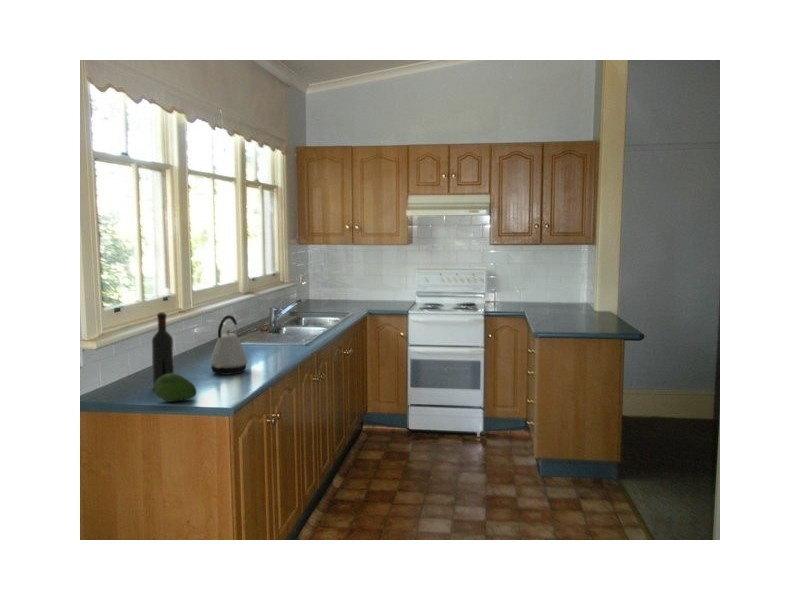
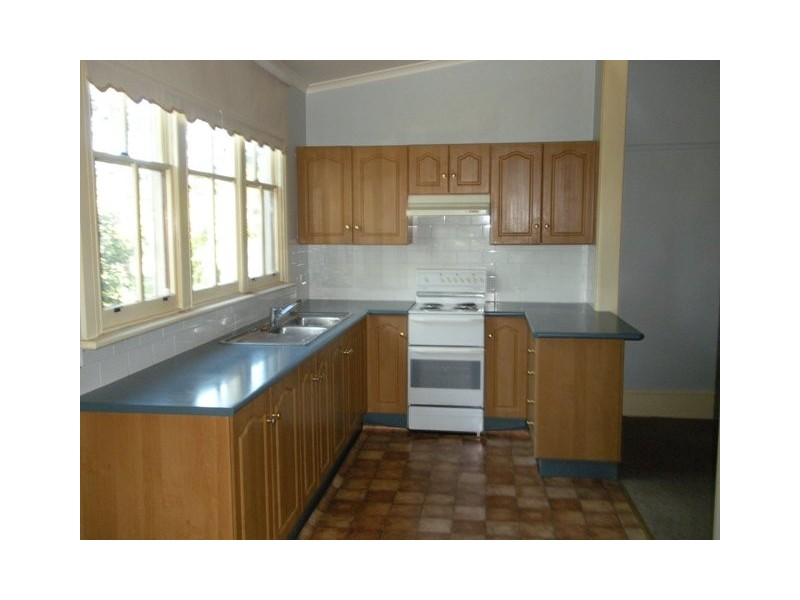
- kettle (229, 343)
- wine bottle (162, 349)
- fruit (175, 387)
